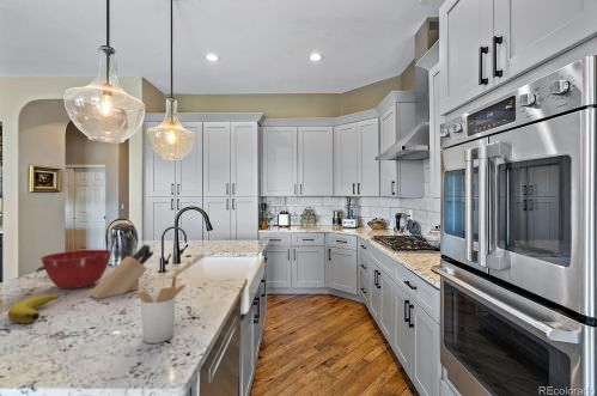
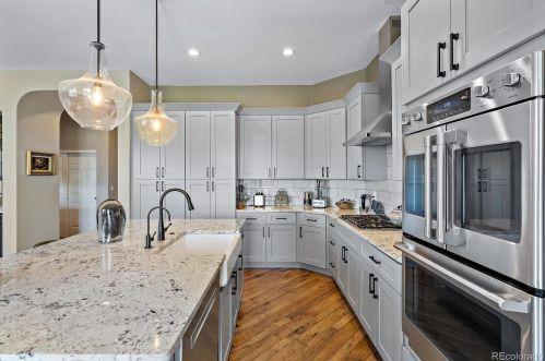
- utensil holder (163, 309)
- mixing bowl (78, 269)
- fruit (38, 306)
- knife block (123, 268)
